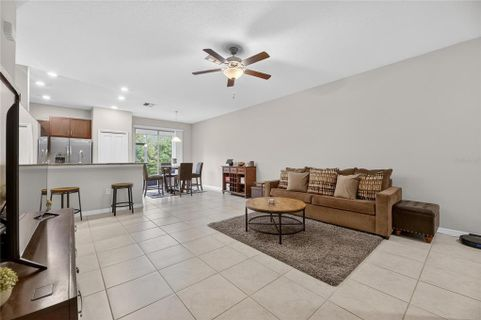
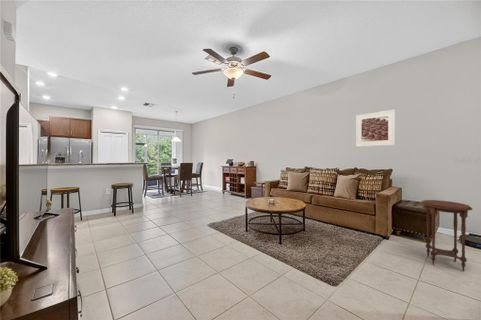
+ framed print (374, 129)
+ side table (454, 233)
